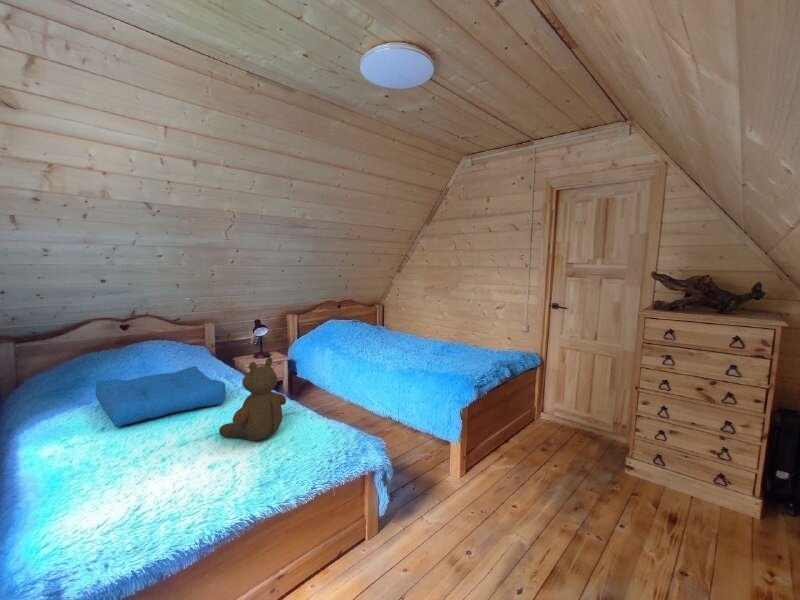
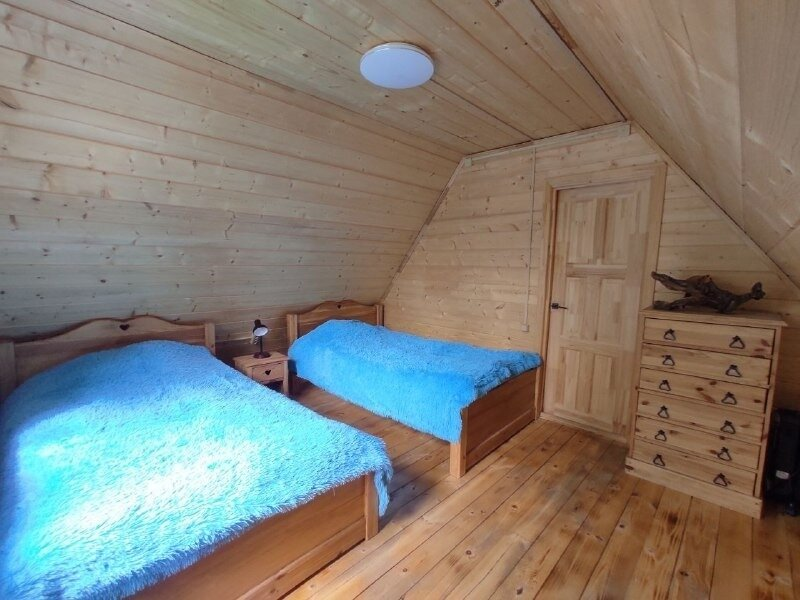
- teddy bear (252, 396)
- seat cushion (162, 392)
